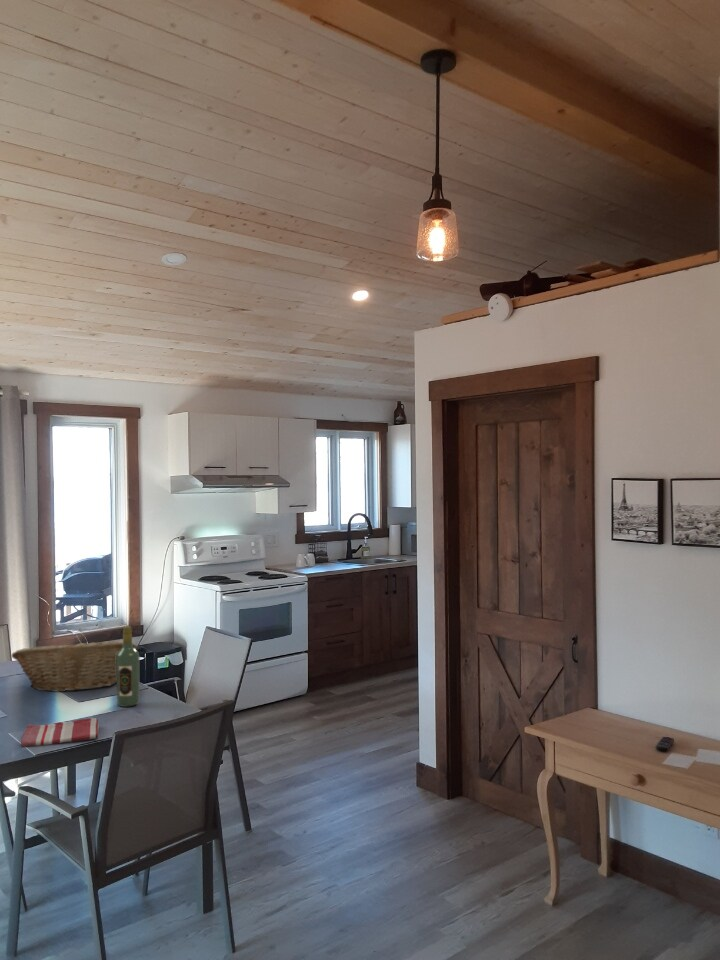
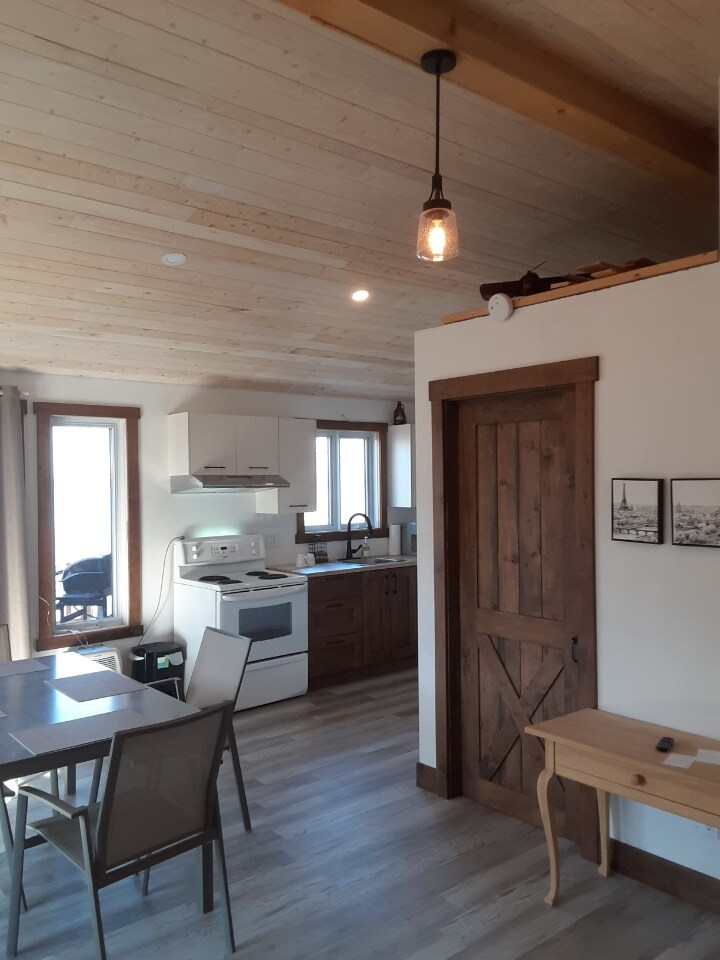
- wine bottle (127, 665)
- dish towel (61, 731)
- fruit basket (76, 659)
